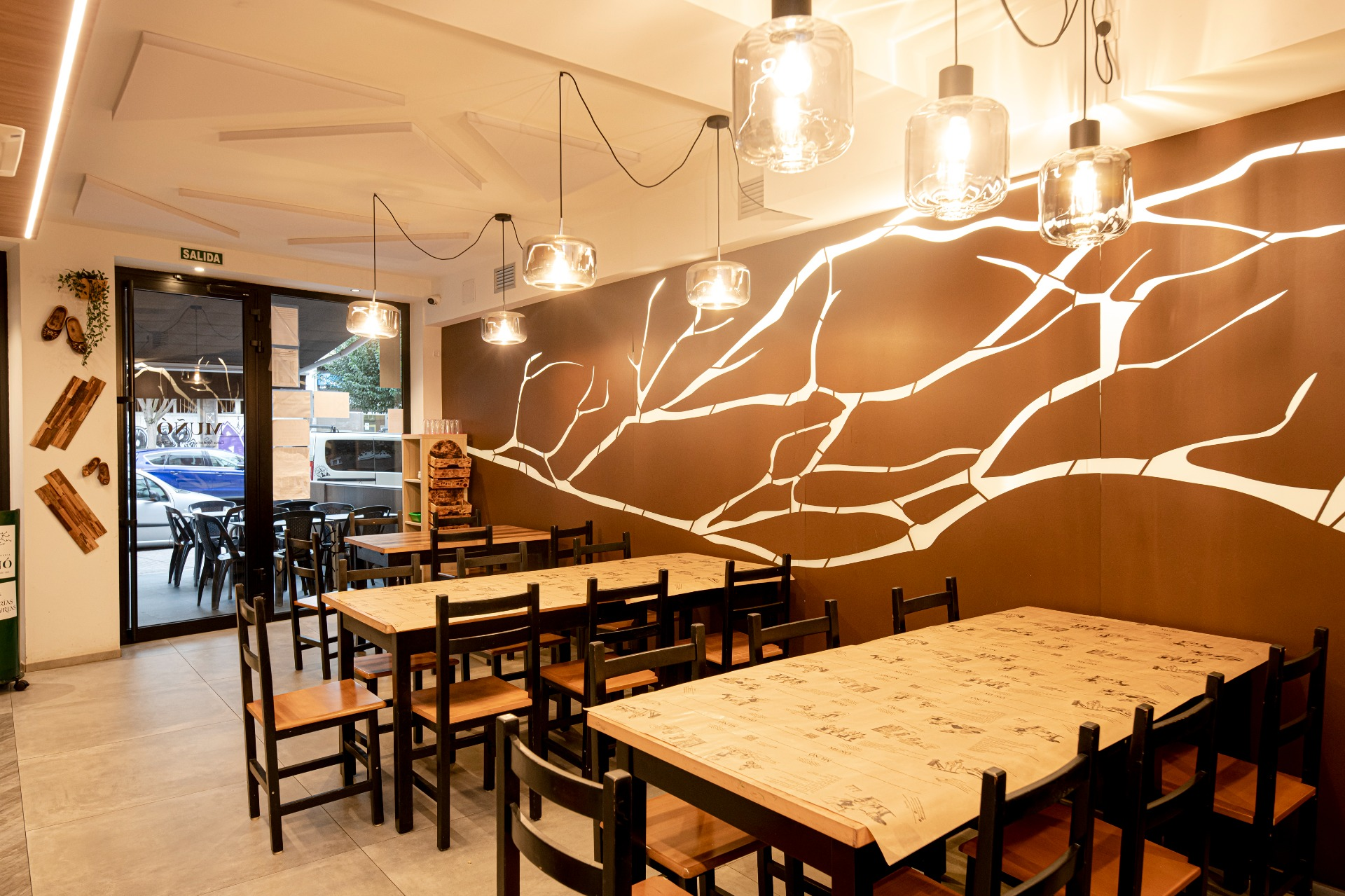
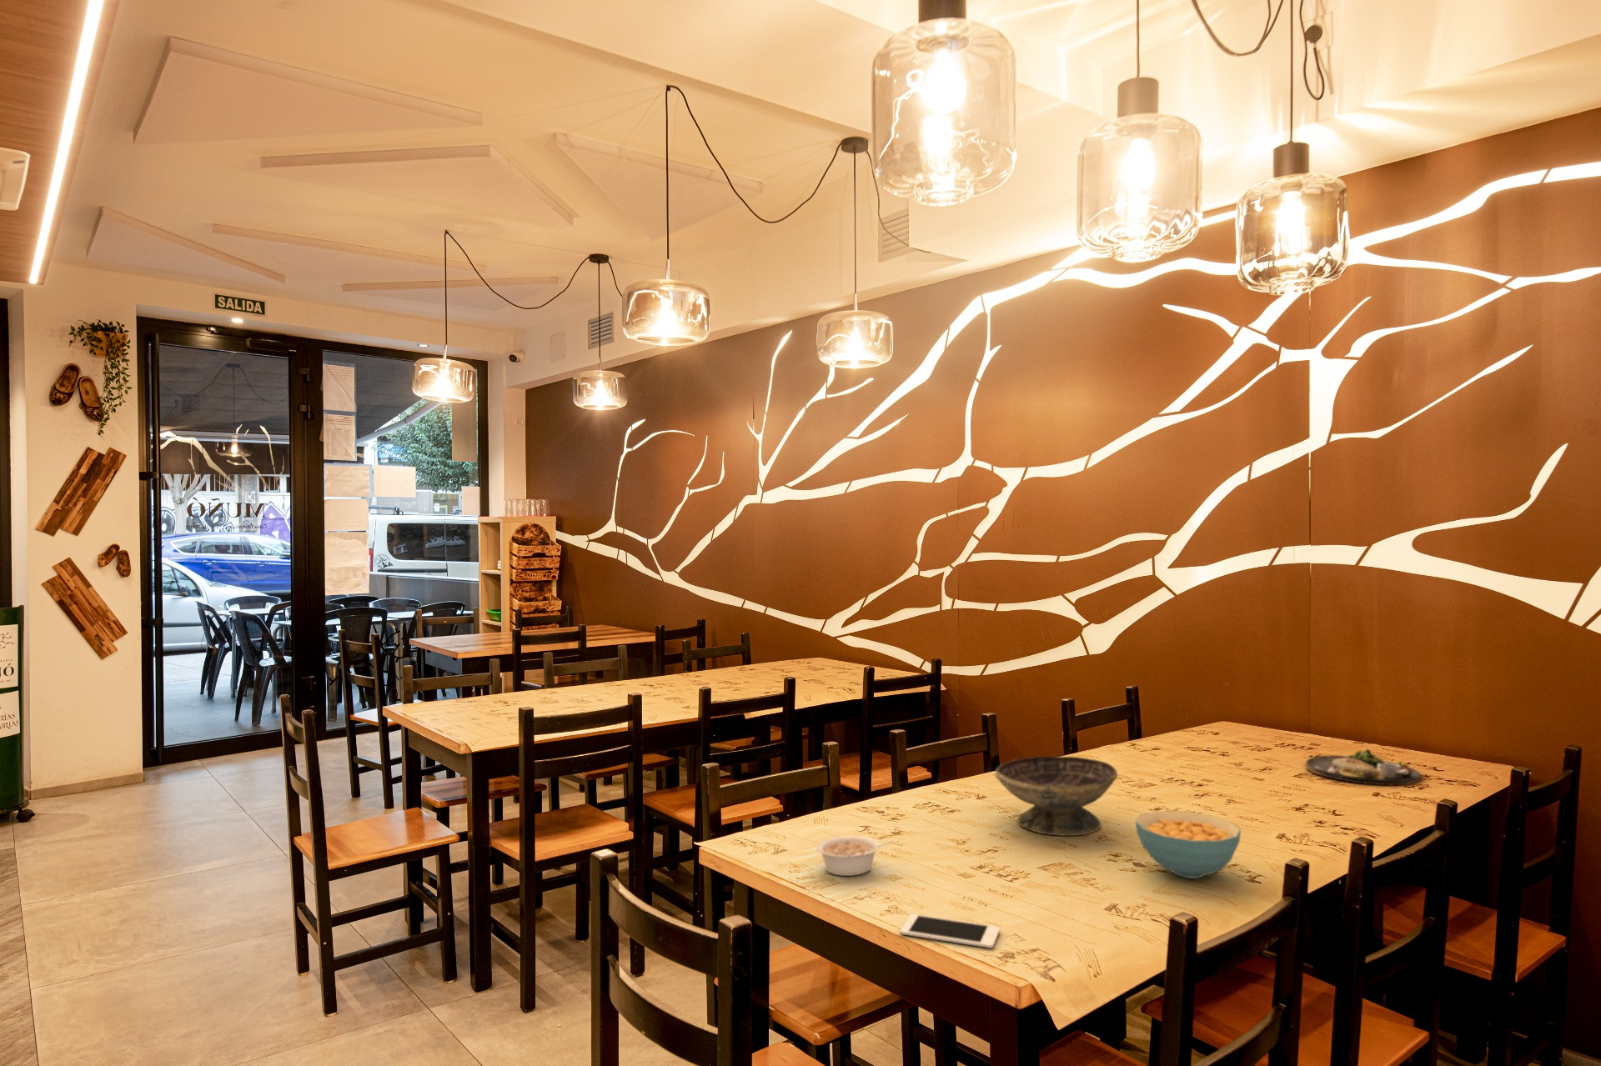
+ legume (851, 854)
+ cell phone (950, 930)
+ decorative bowl (1056, 795)
+ dinner plate (1362, 761)
+ cereal bowl (1188, 848)
